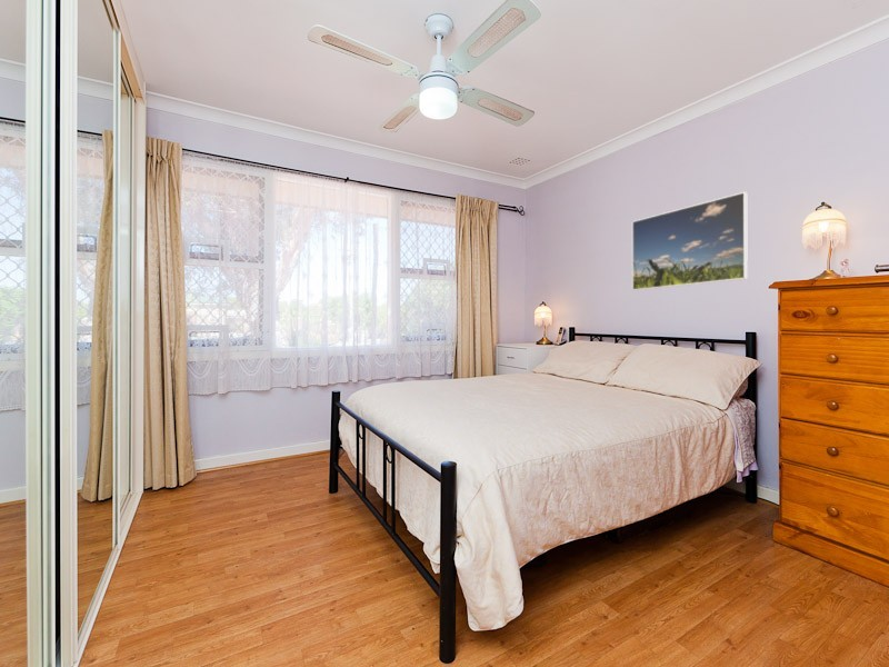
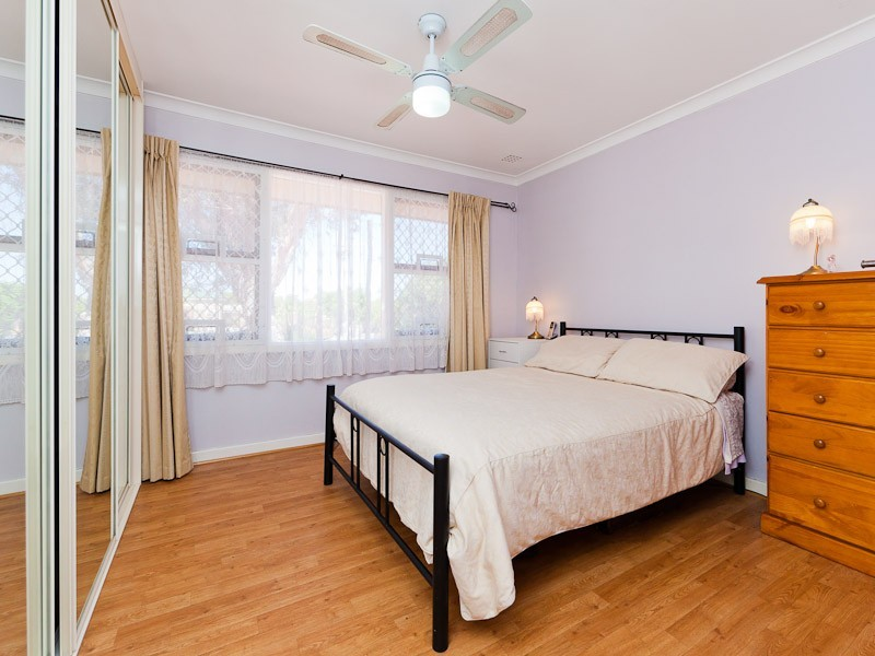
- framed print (682, 247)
